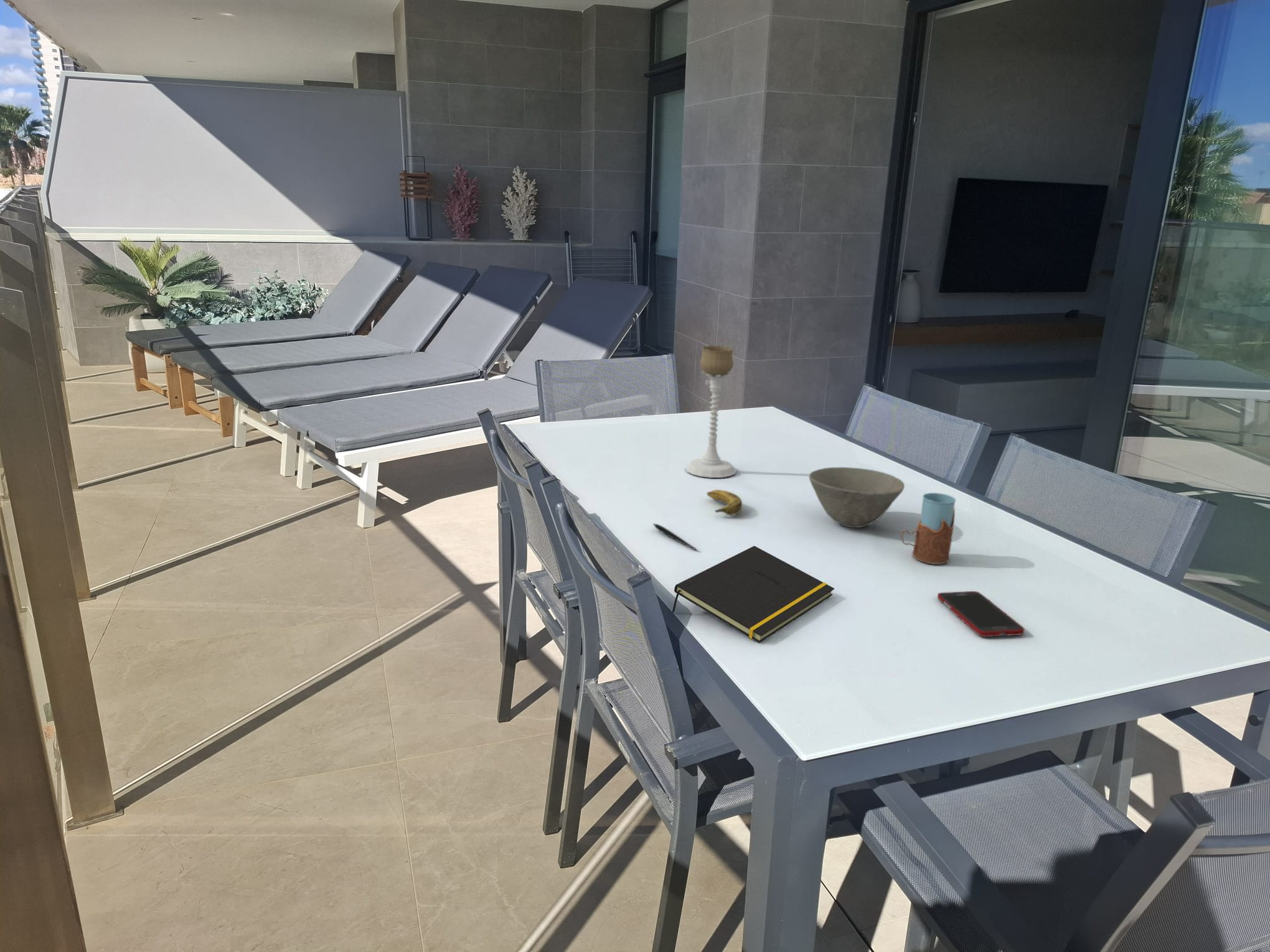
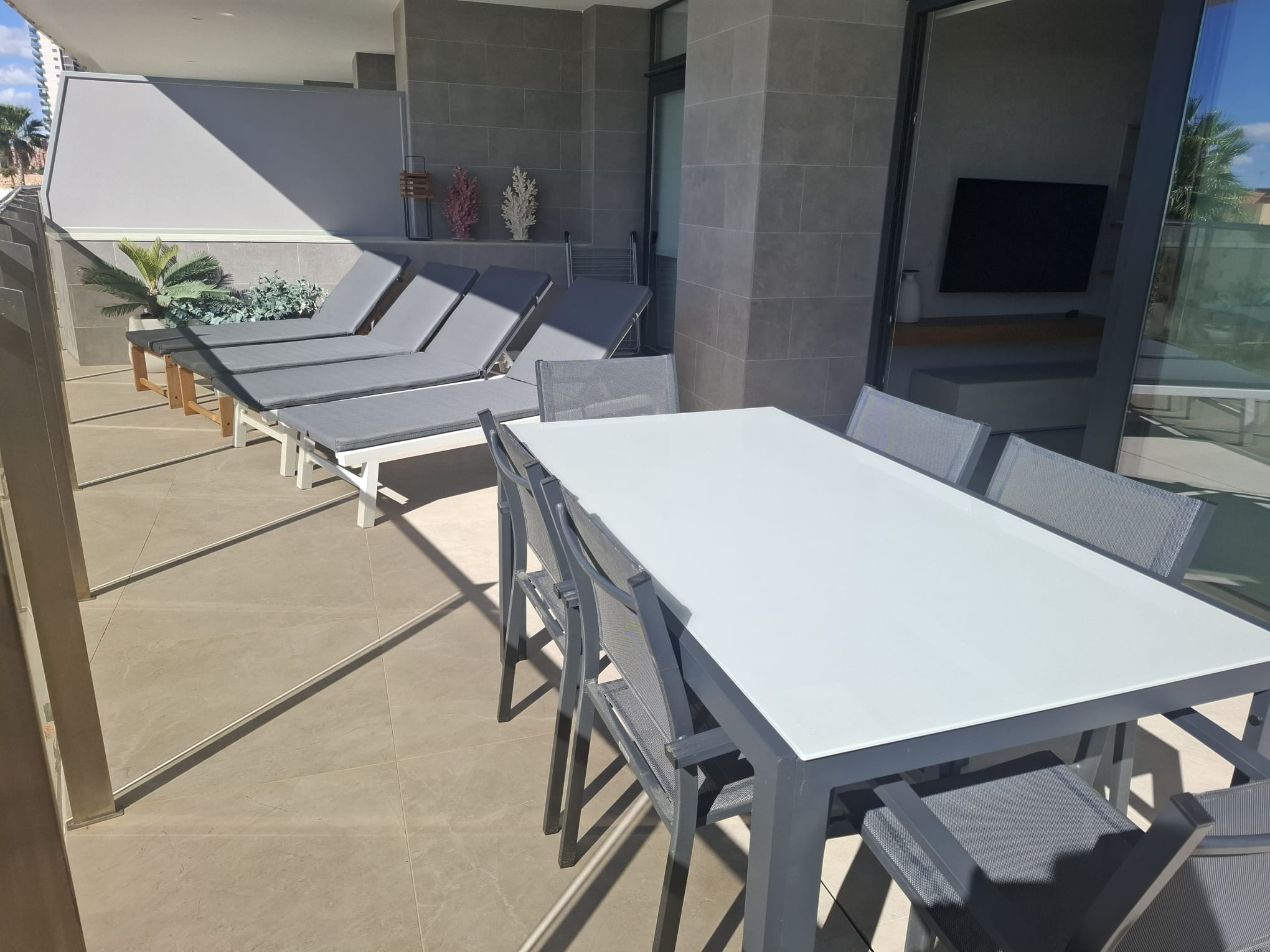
- pen (674, 536)
- candle holder (714, 410)
- cell phone (979, 613)
- drinking glass (927, 528)
- notepad (756, 590)
- bowl (854, 501)
- banana (722, 500)
